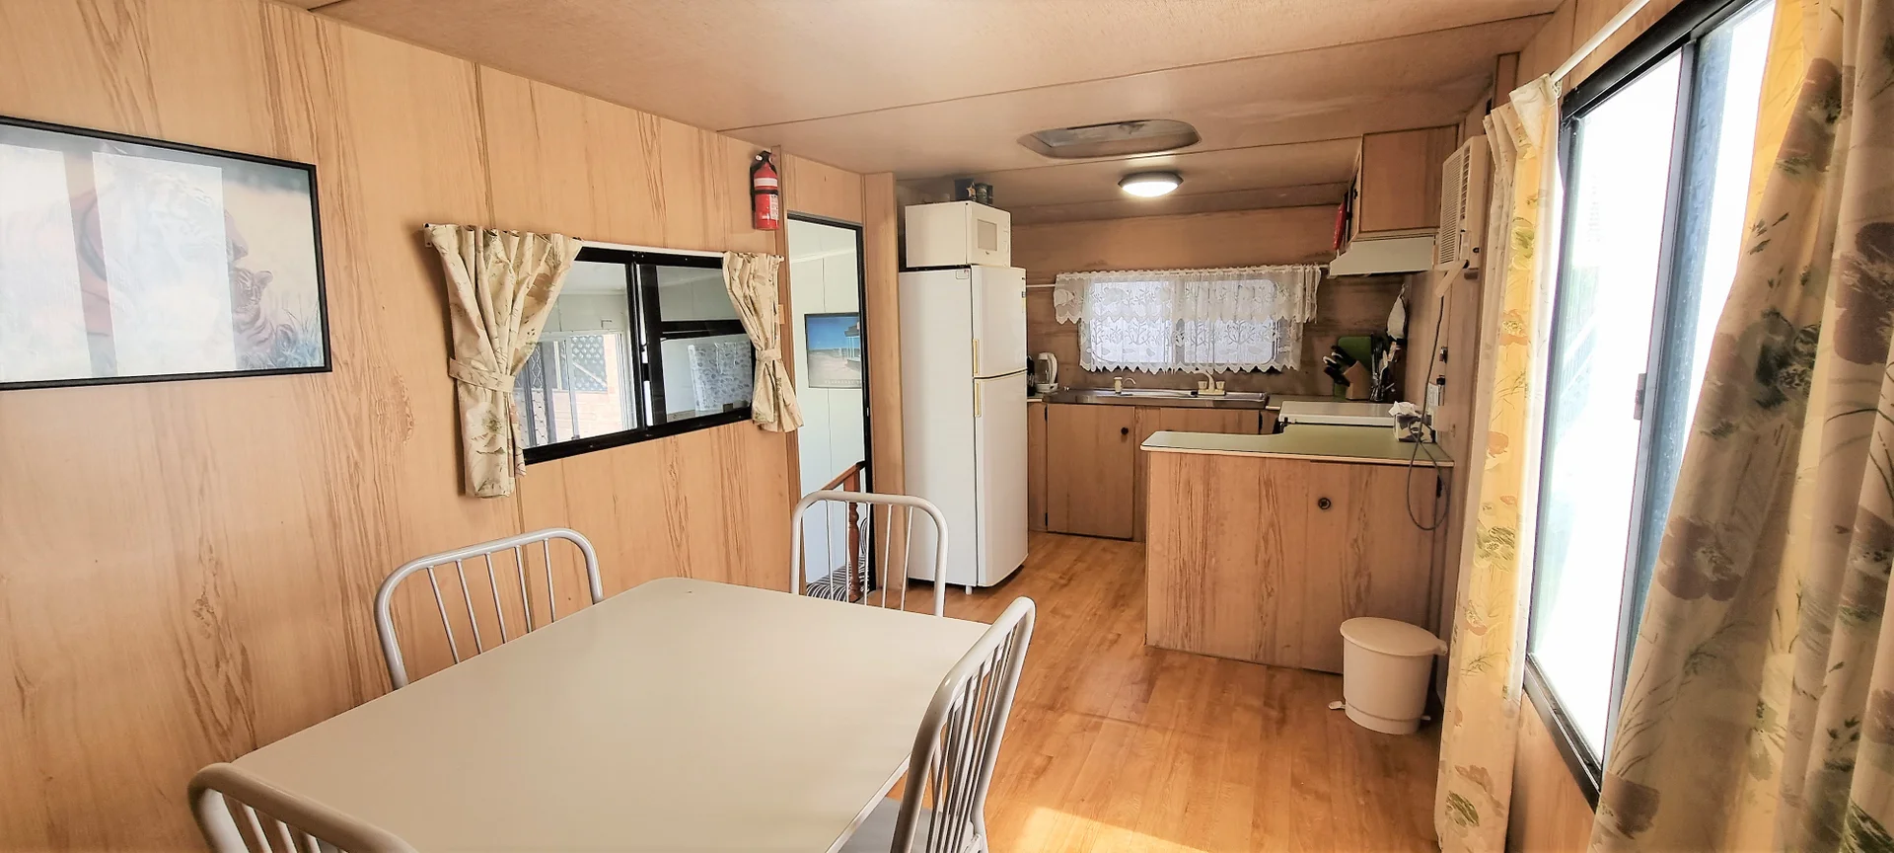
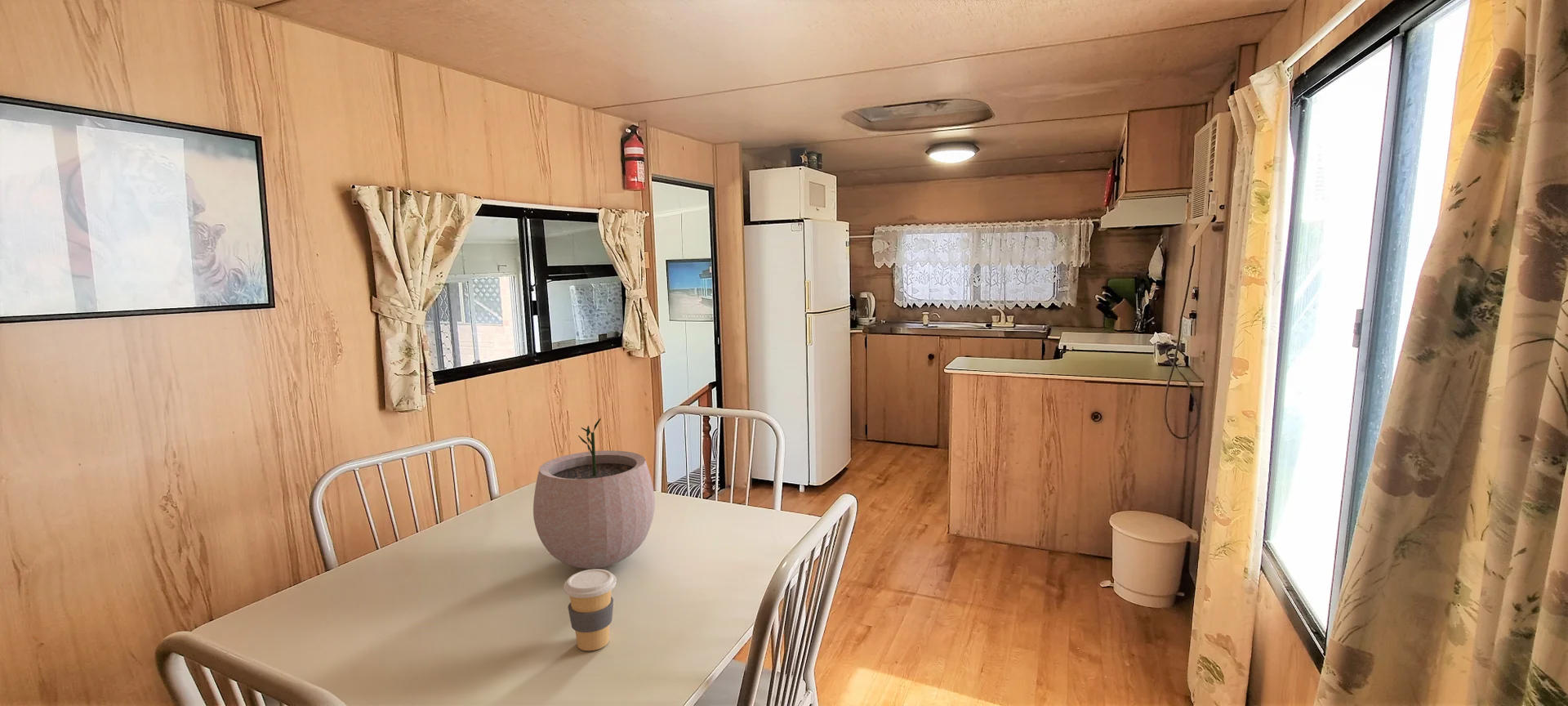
+ coffee cup (591, 610)
+ plant pot (595, 491)
